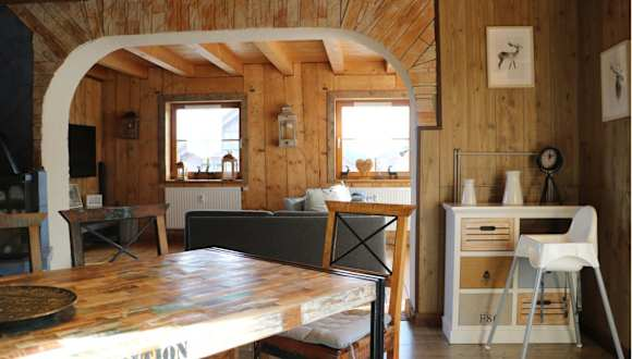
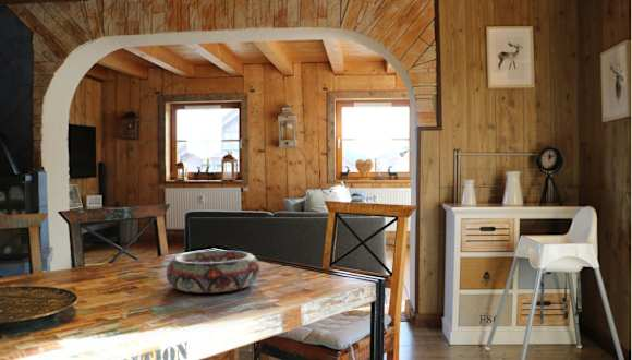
+ decorative bowl (214, 271)
